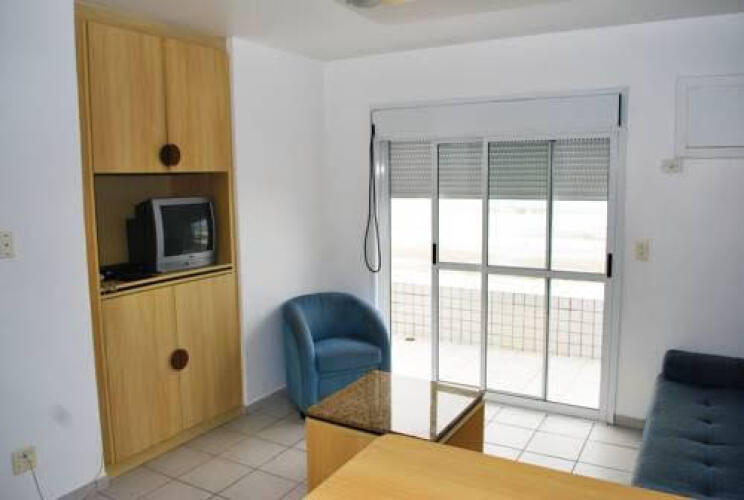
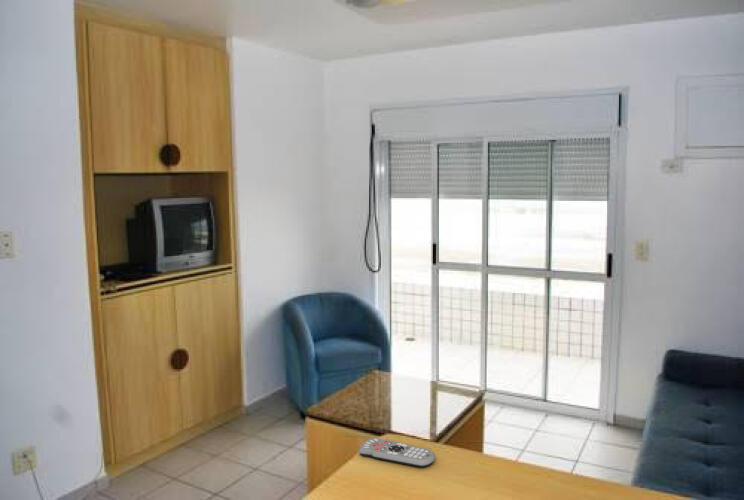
+ remote control (397, 452)
